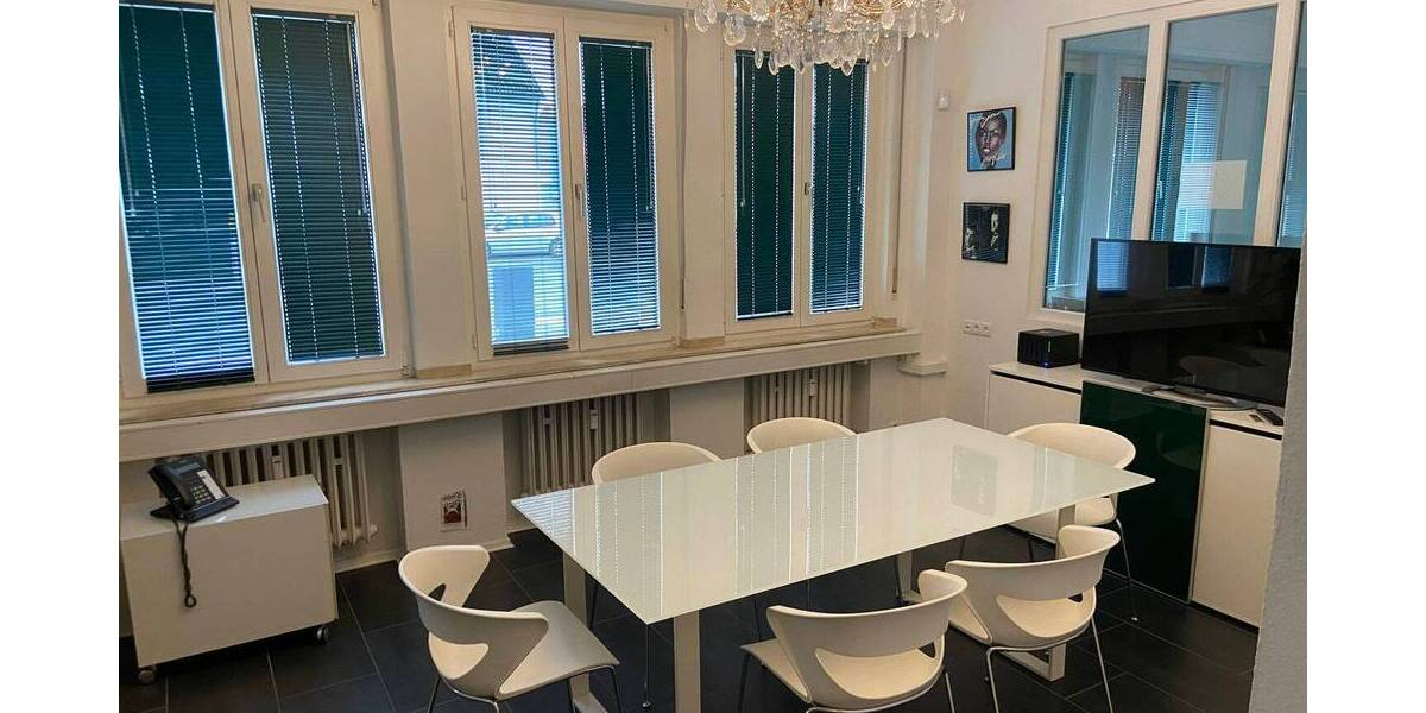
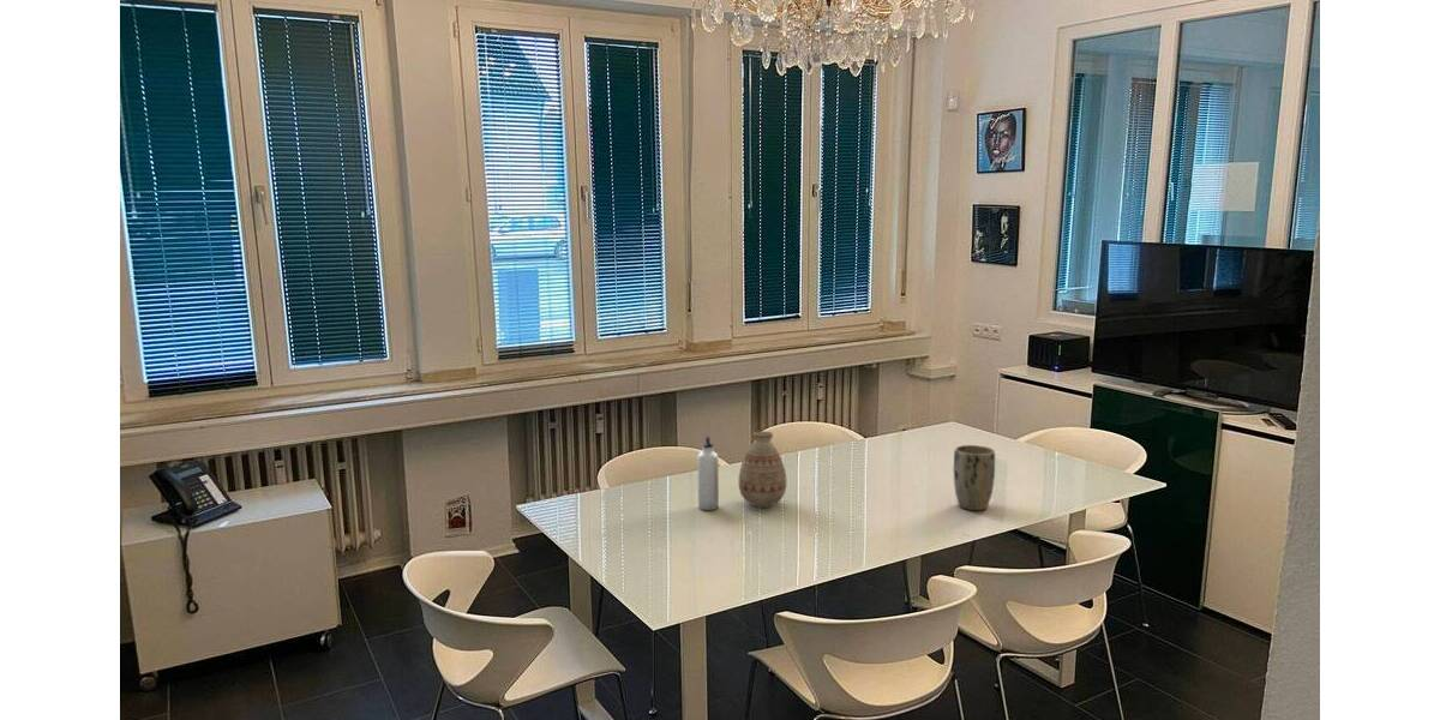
+ plant pot (973, 478)
+ vase (762, 468)
+ water bottle (708, 472)
